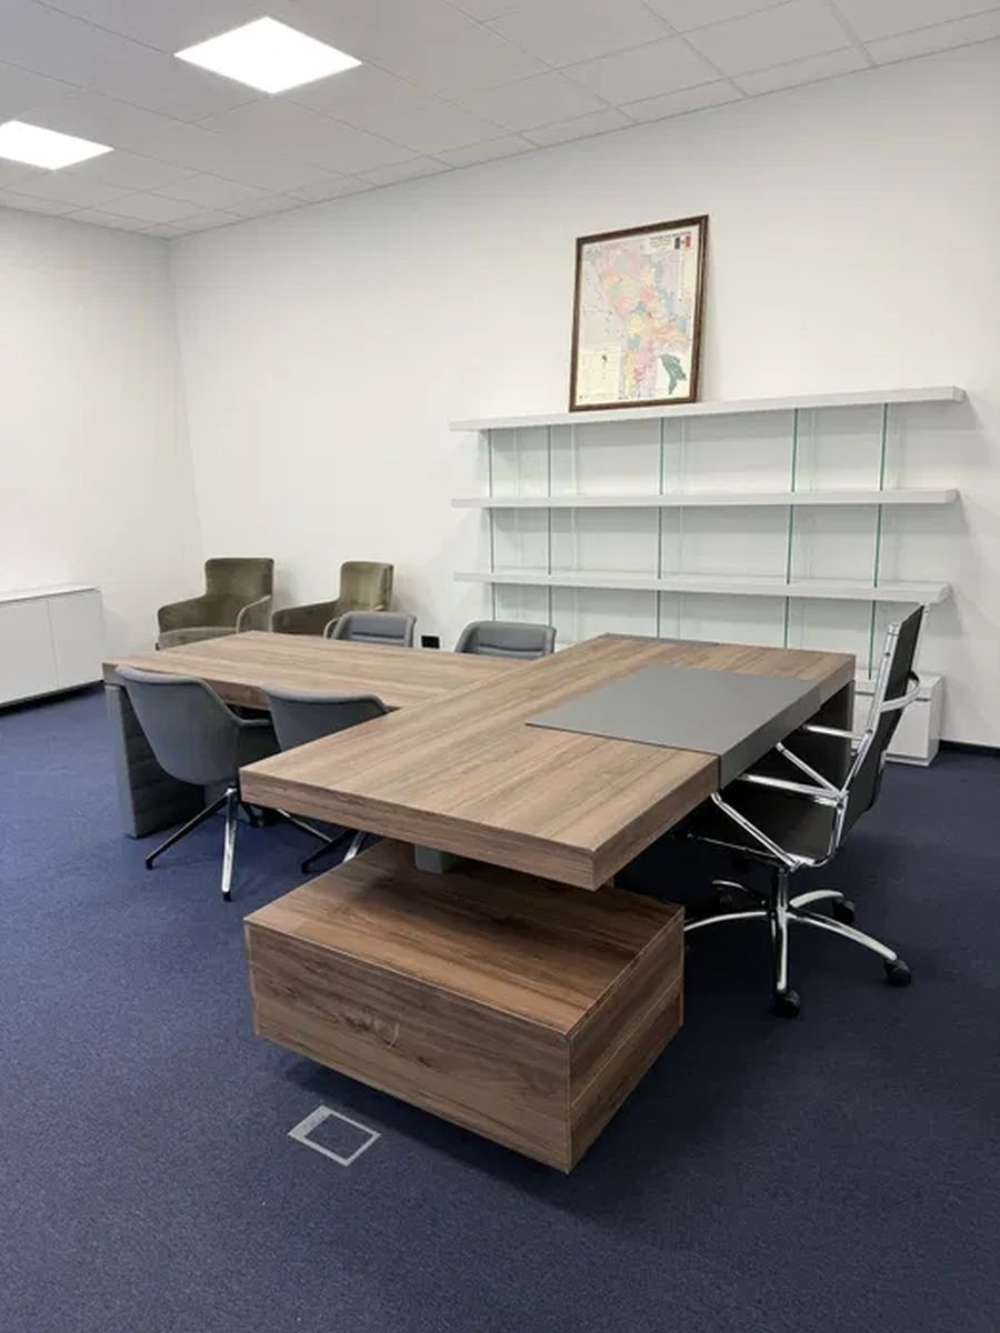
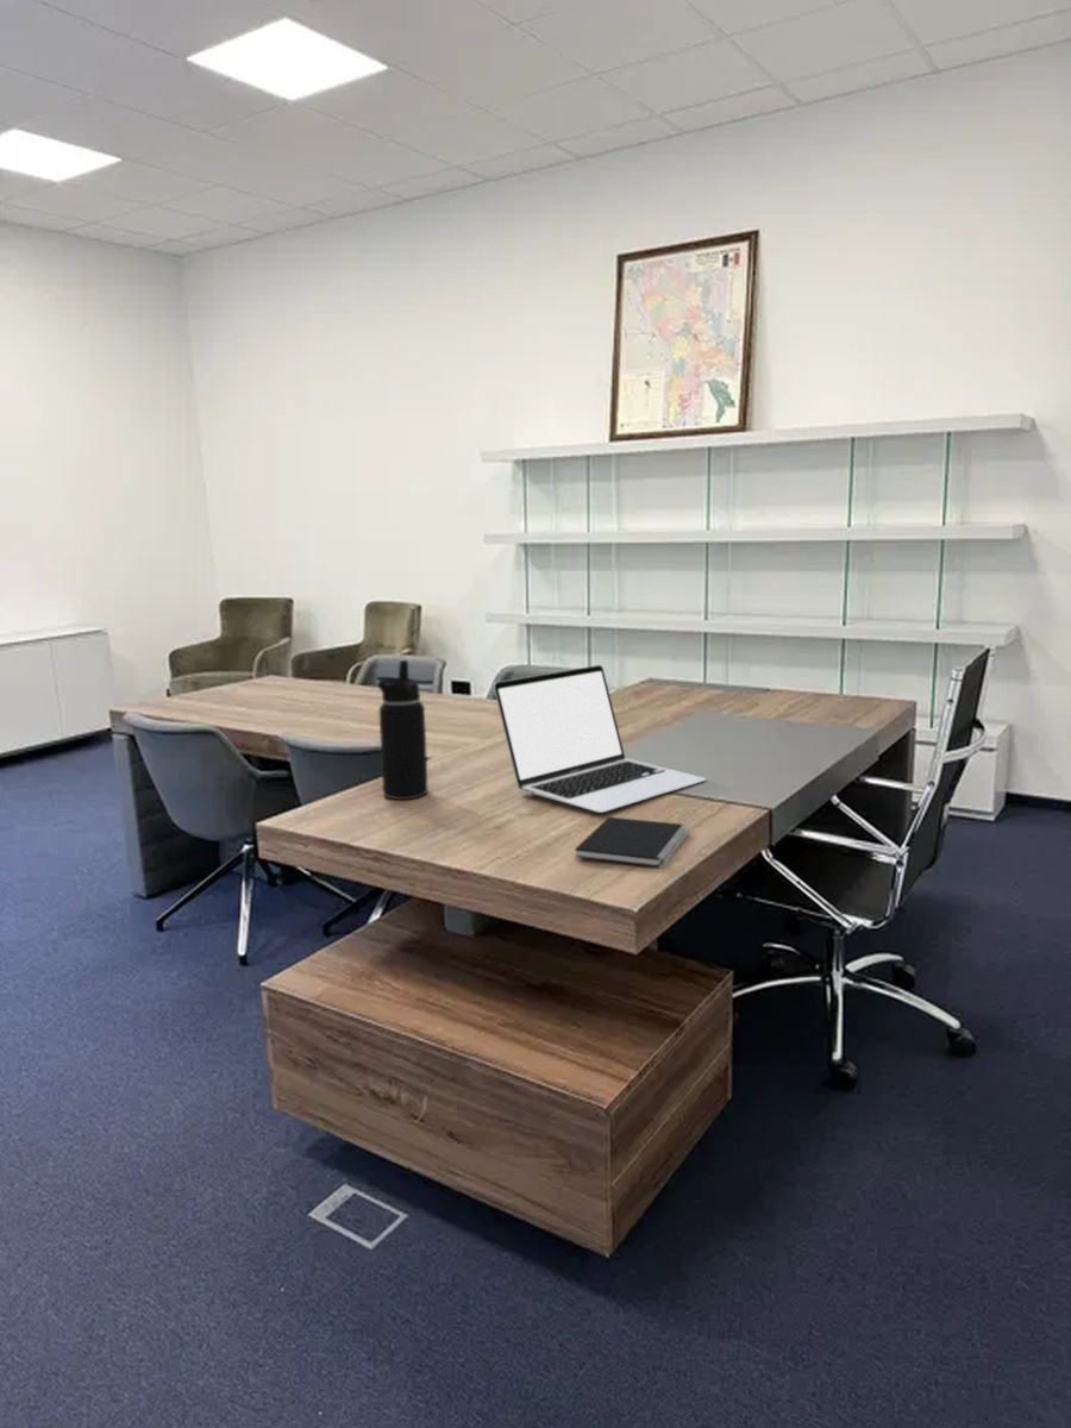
+ laptop (601, 733)
+ water bottle (400, 729)
+ notebook (634, 840)
